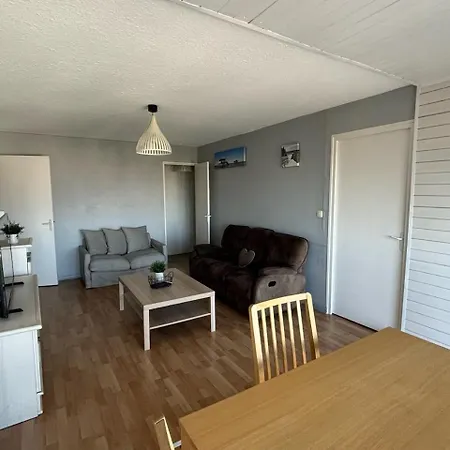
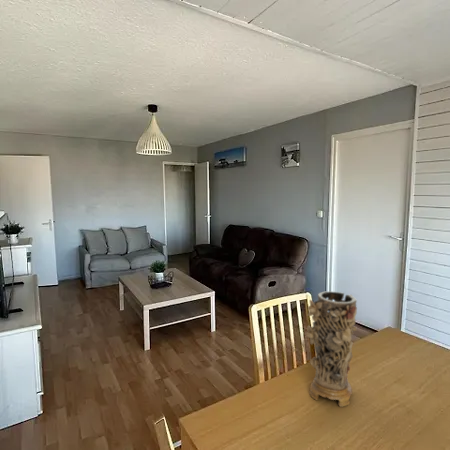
+ decorative vase (336, 346)
